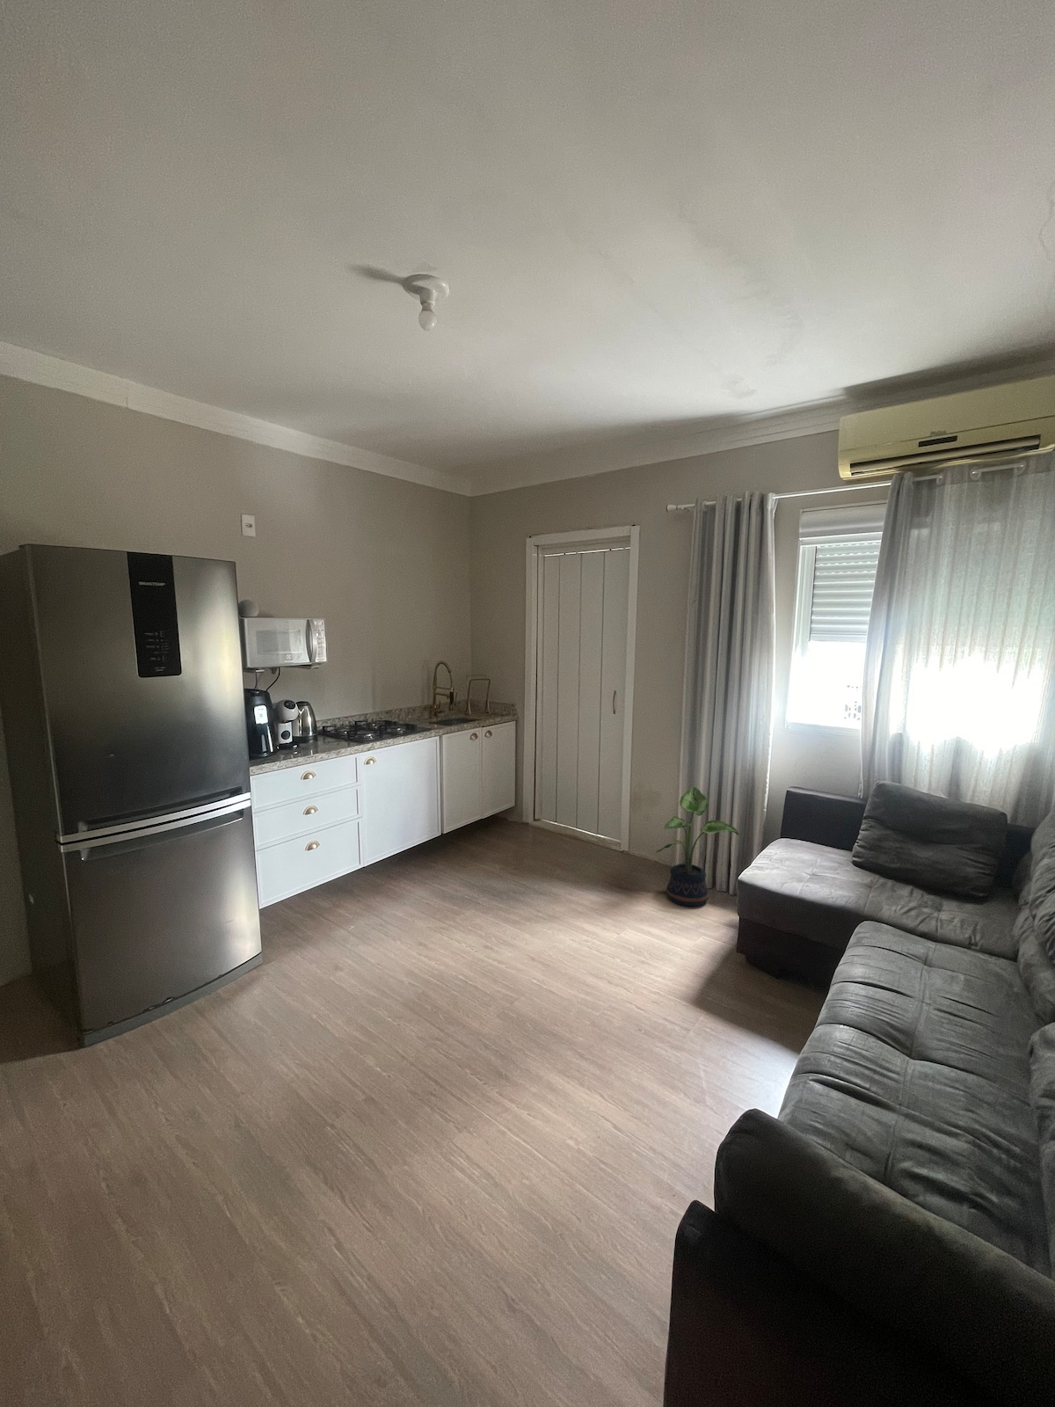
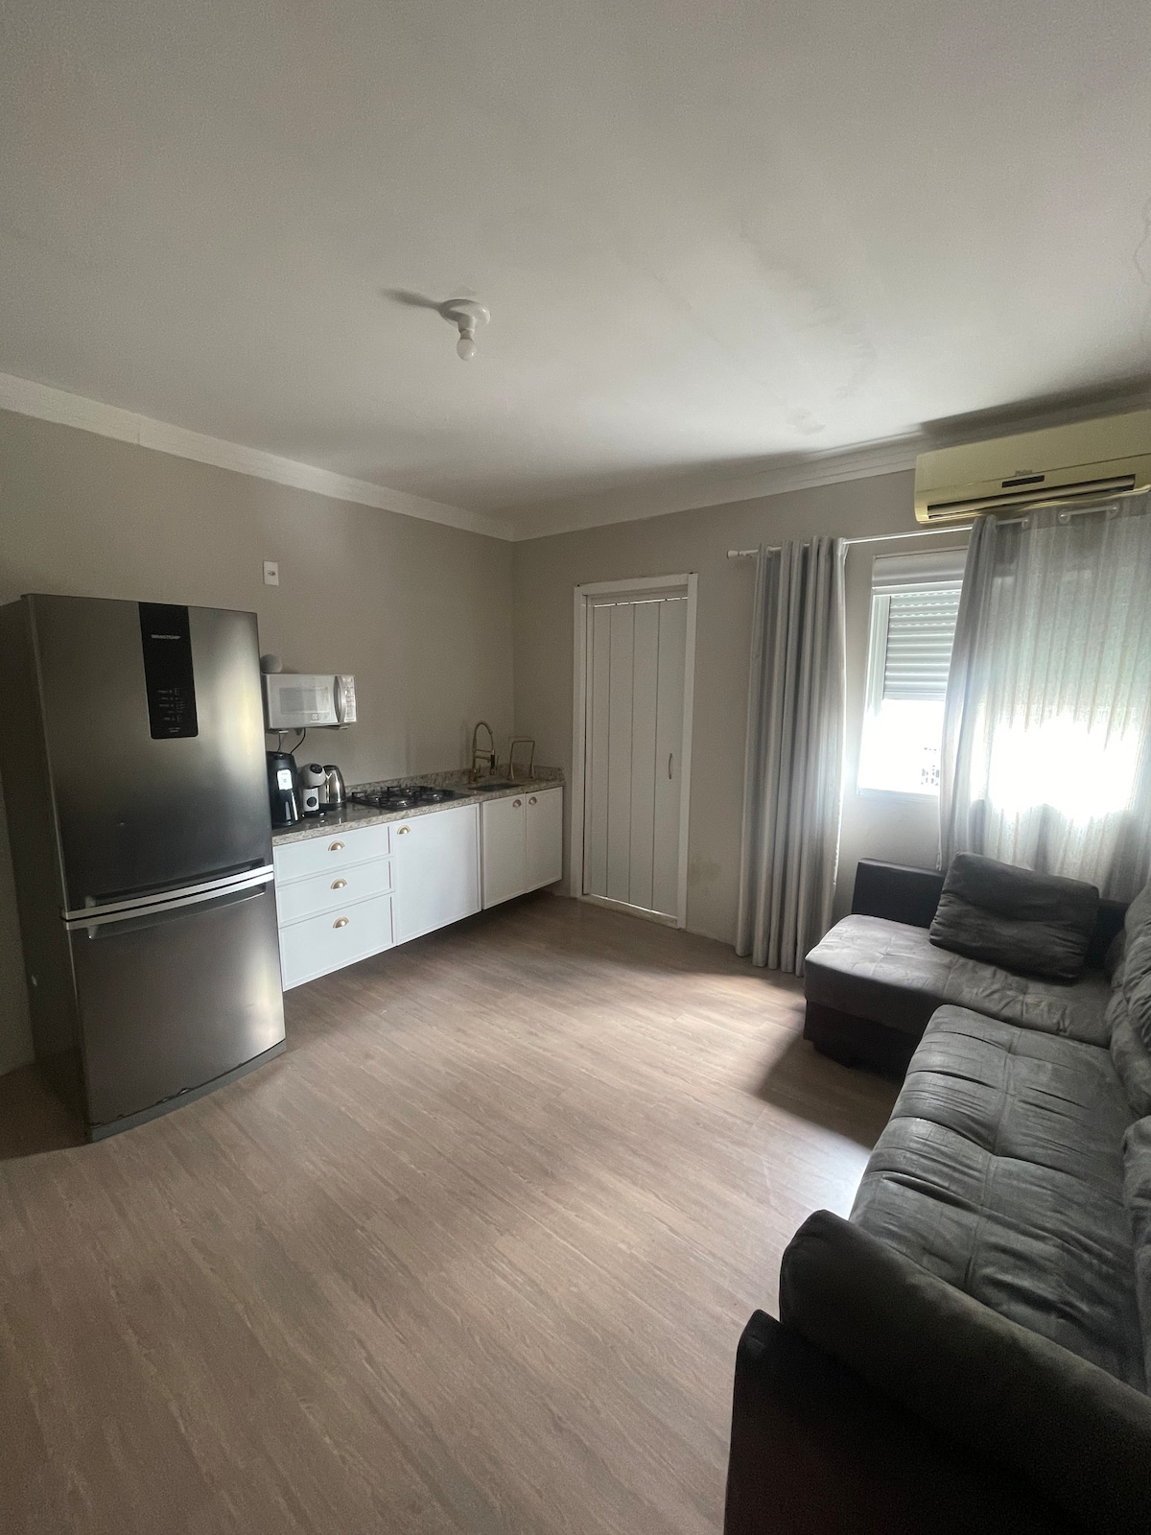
- potted plant (694, 848)
